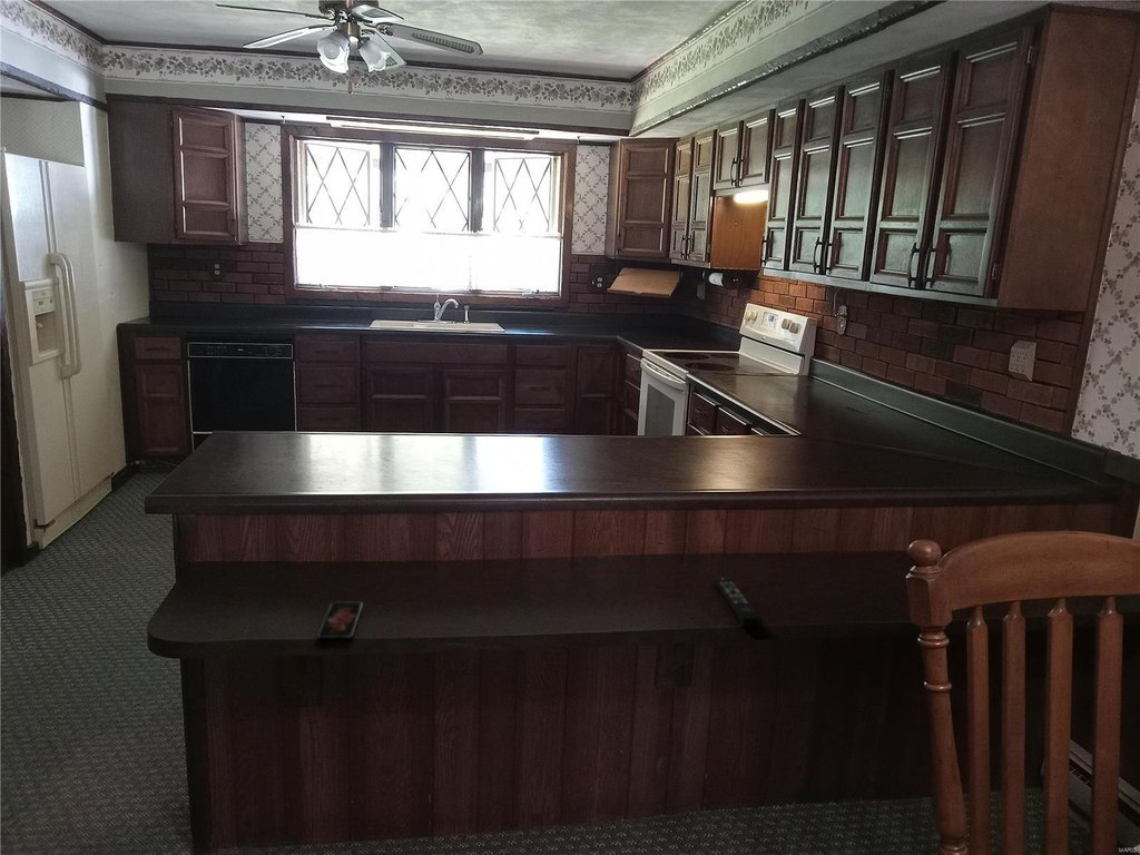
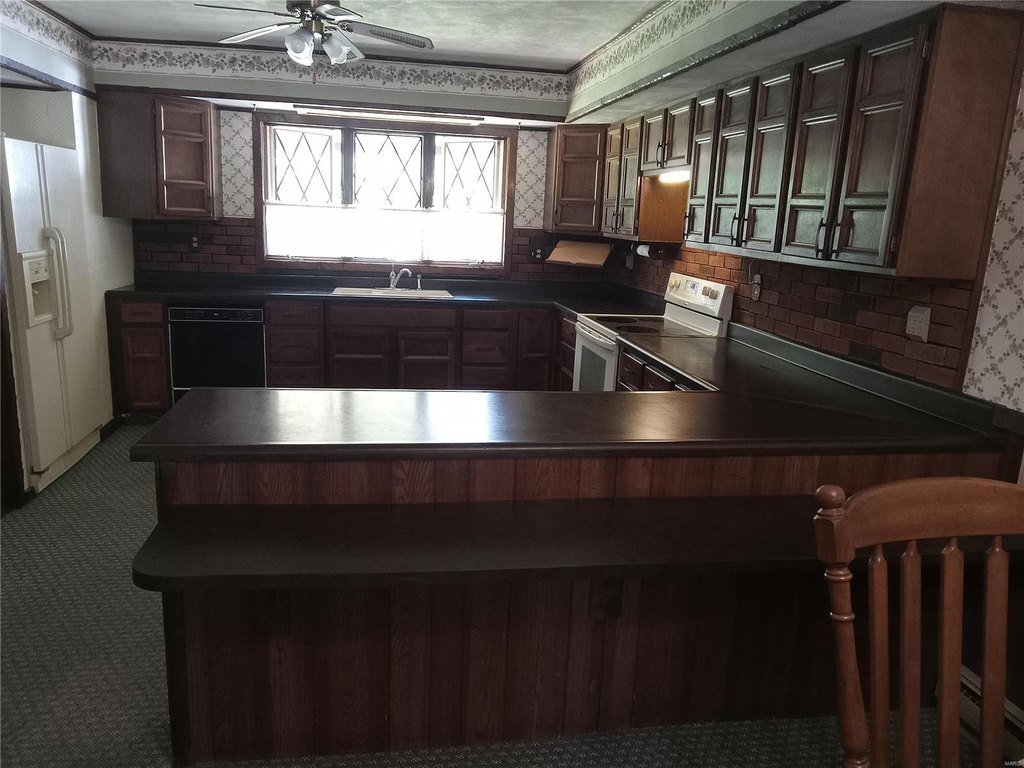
- remote control (735, 599)
- smartphone (341, 619)
